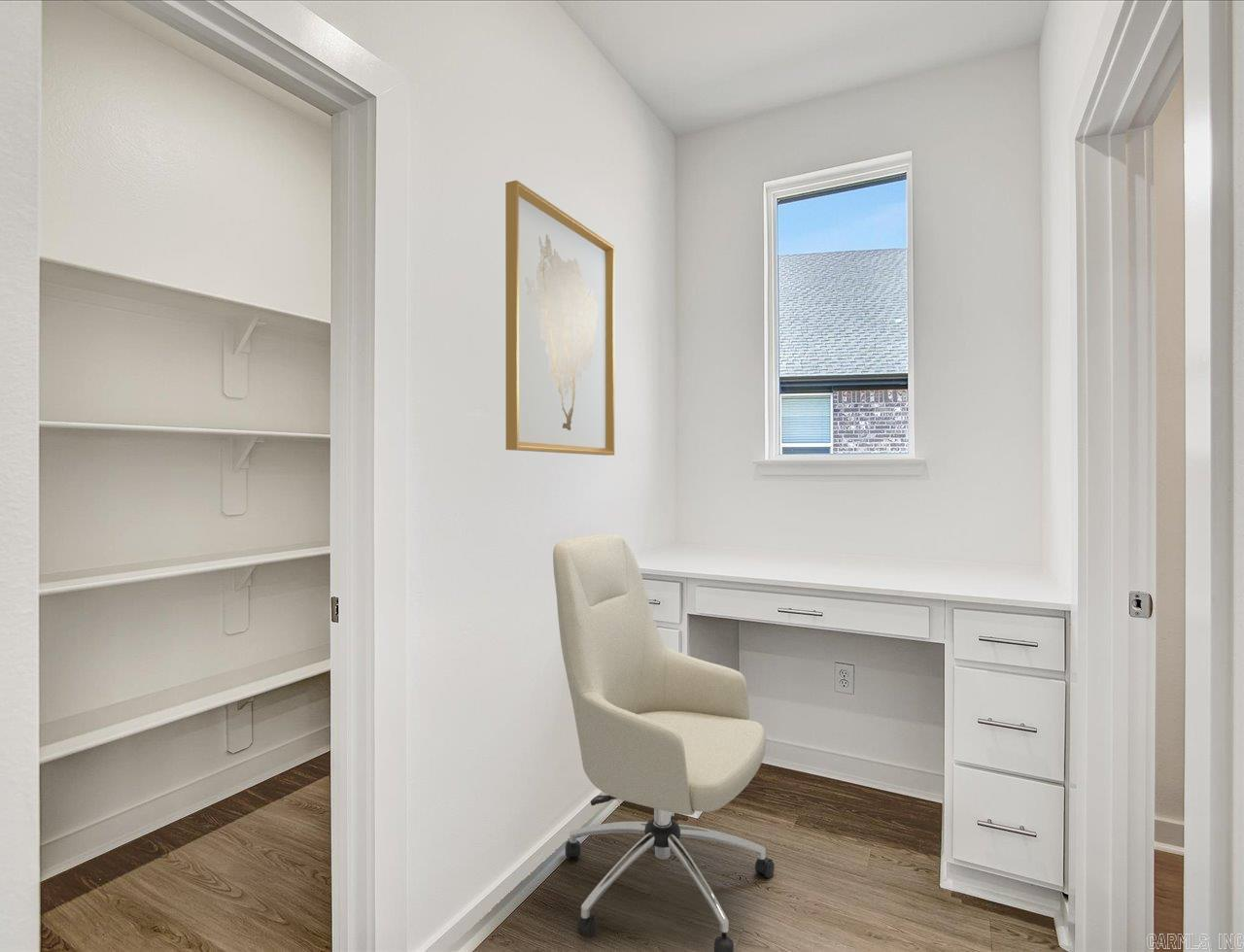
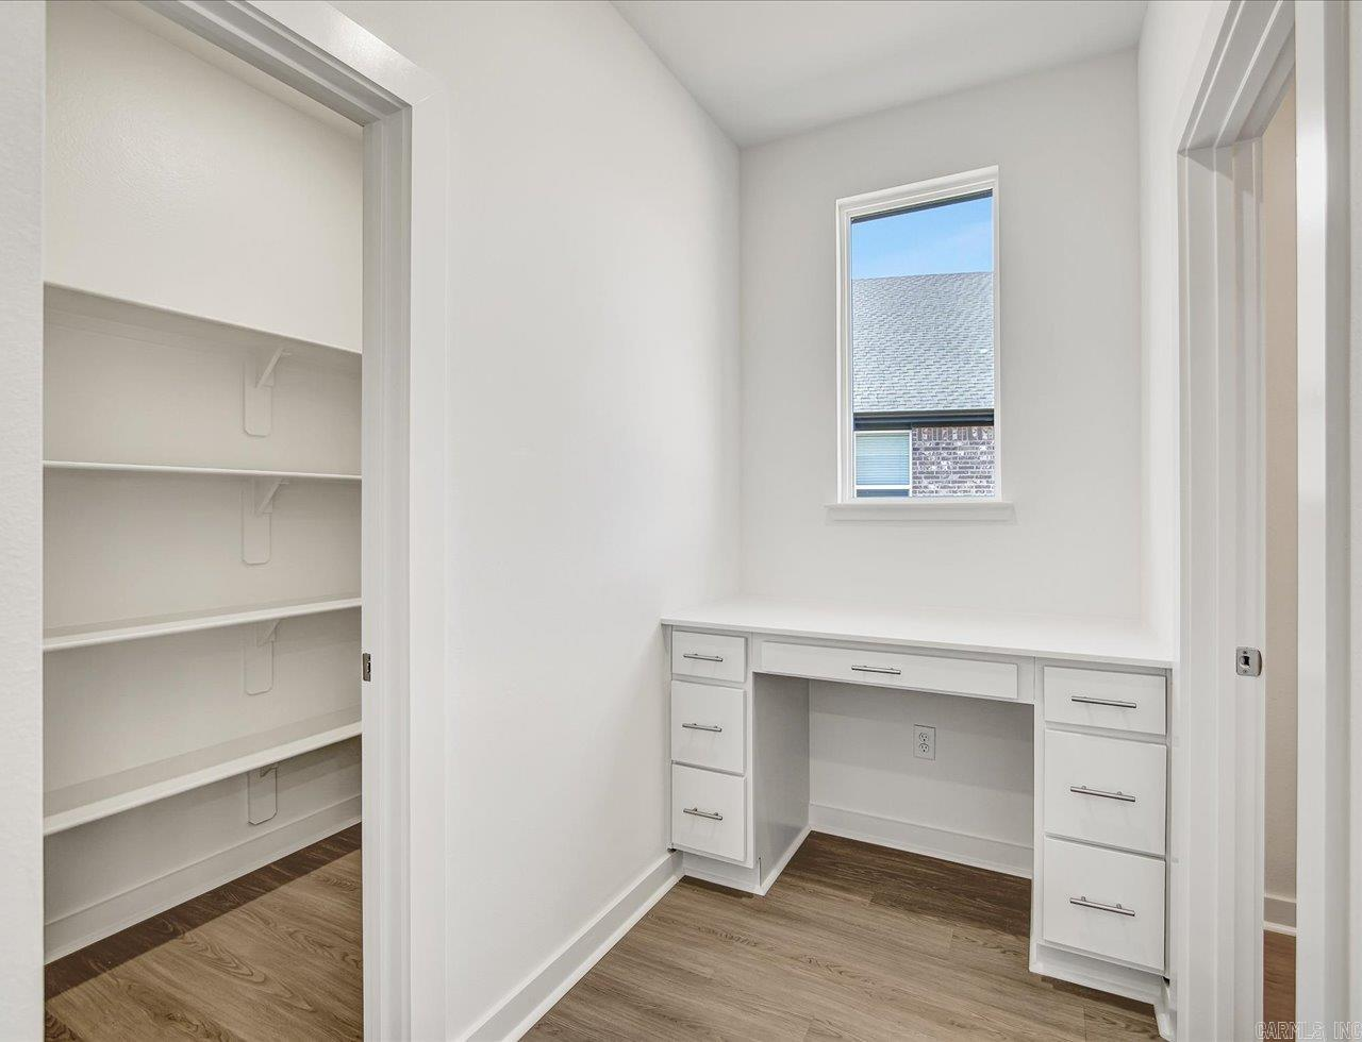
- wall art (567, 335)
- chair (652, 712)
